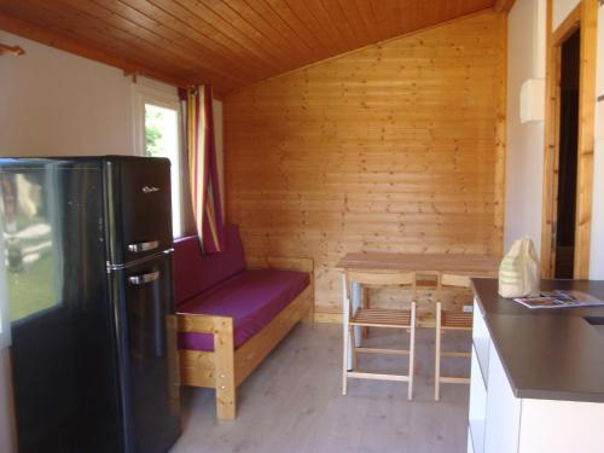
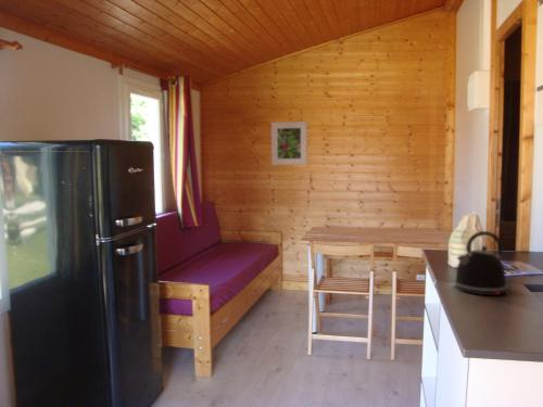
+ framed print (289, 143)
+ kettle (481, 259)
